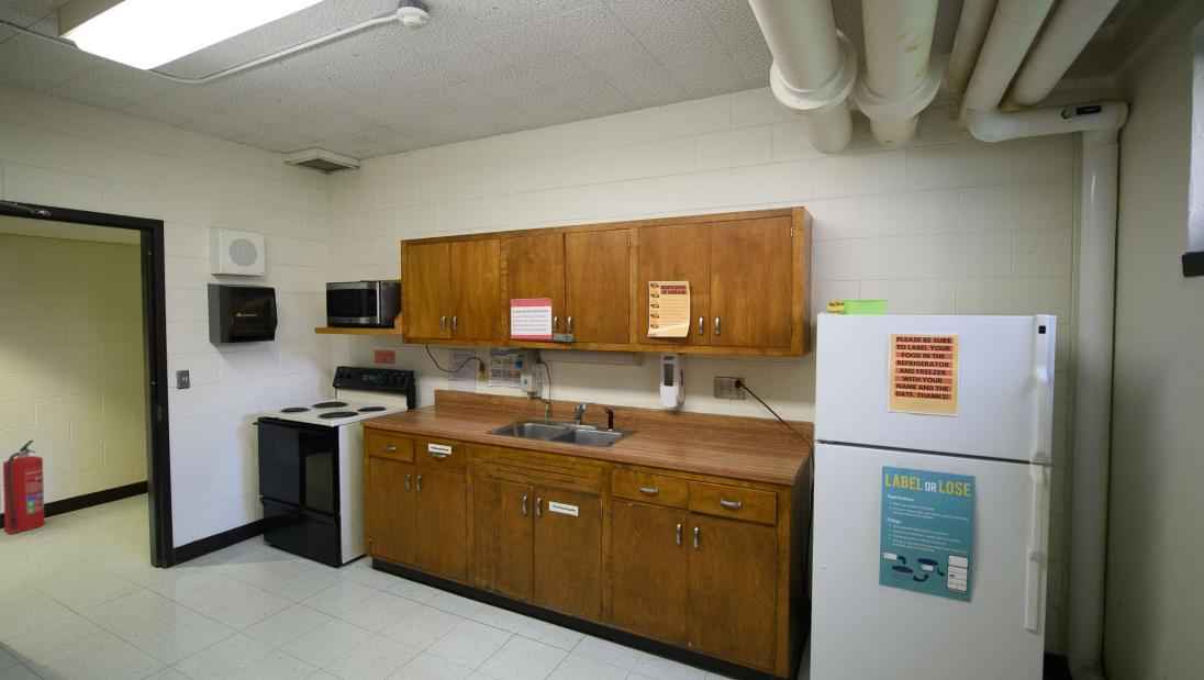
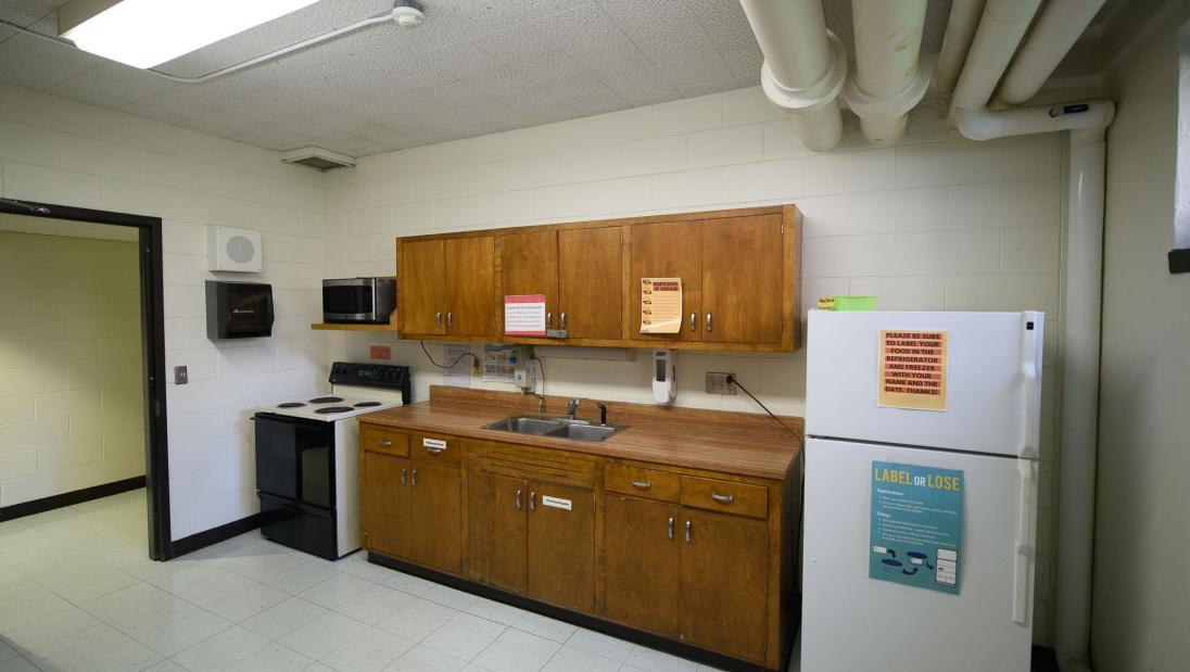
- fire extinguisher (22, 484)
